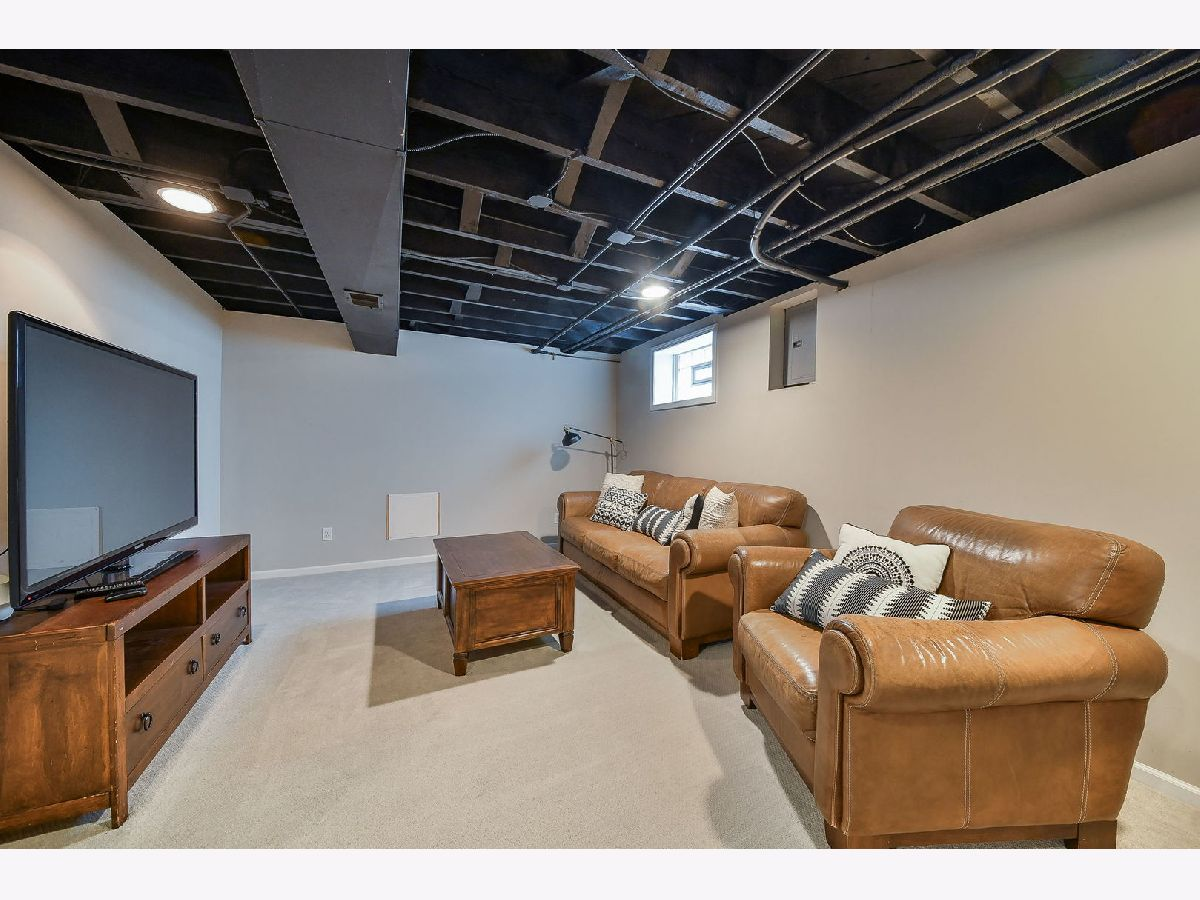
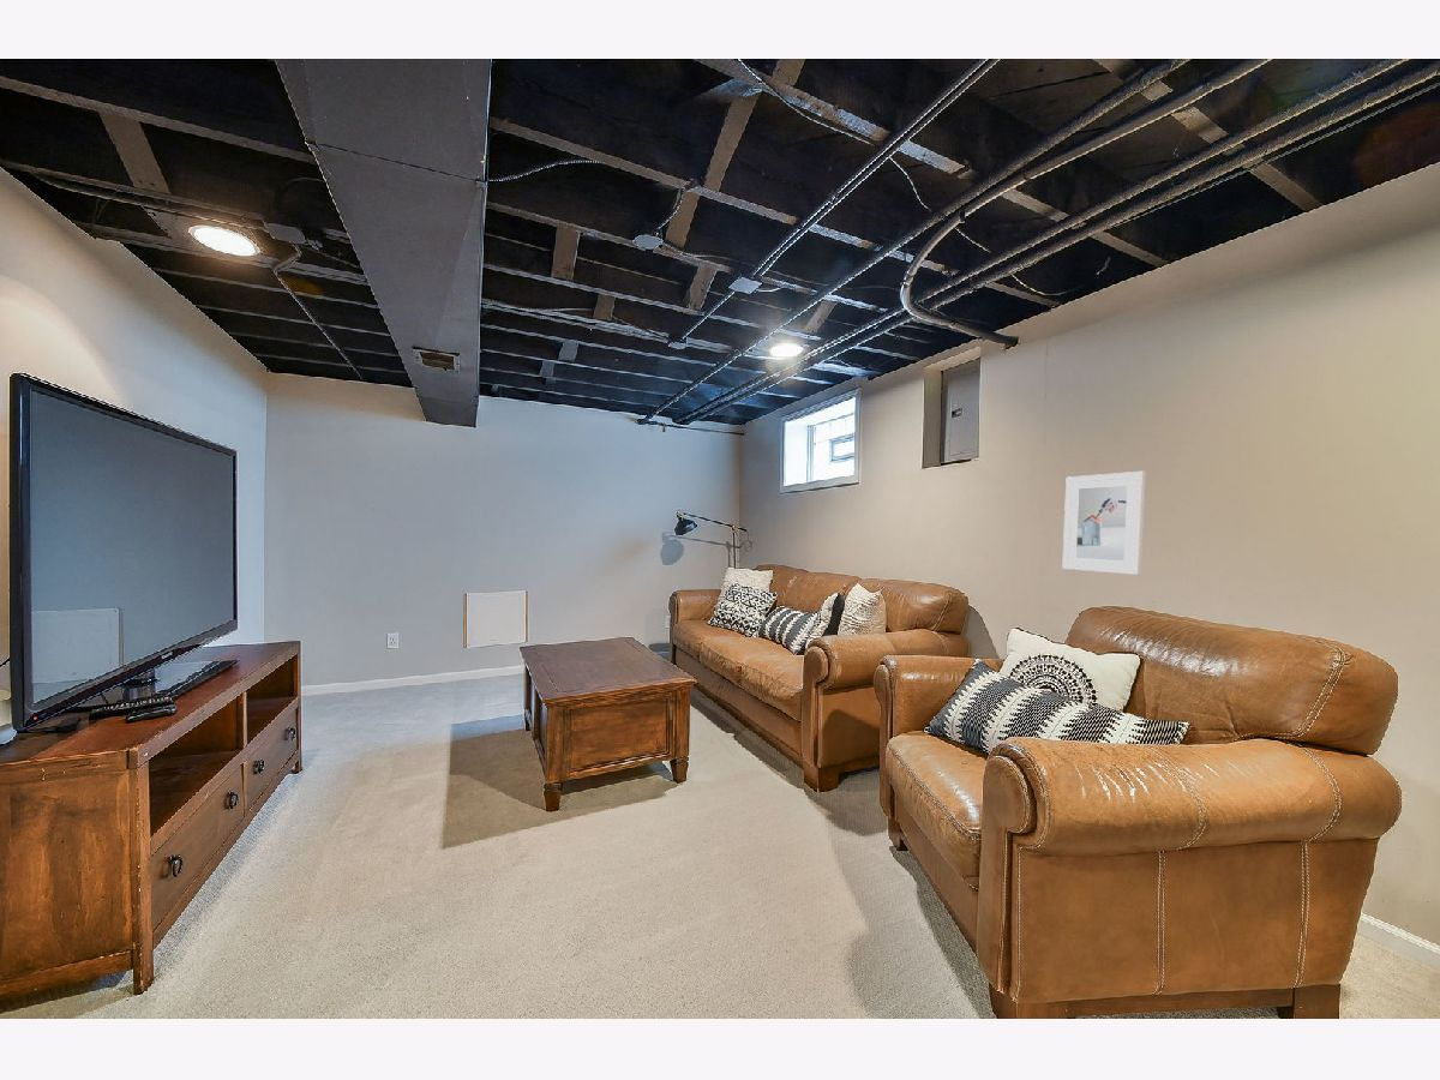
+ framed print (1100, 522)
